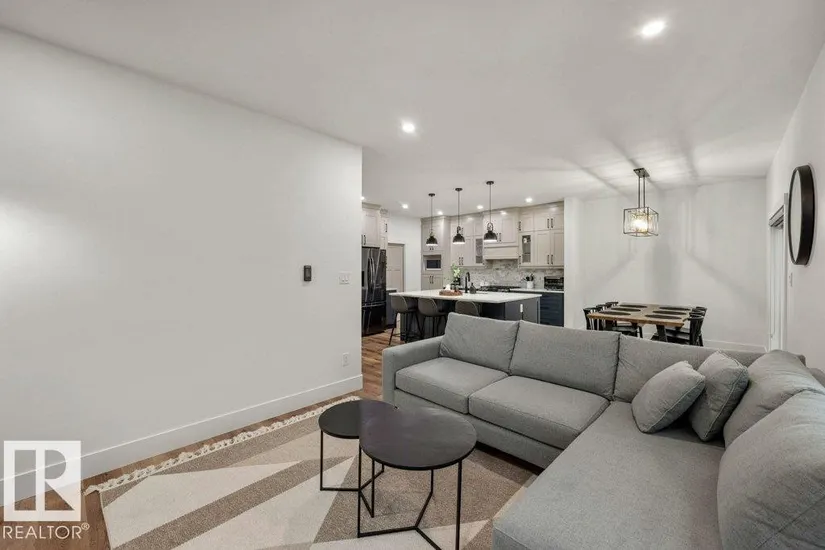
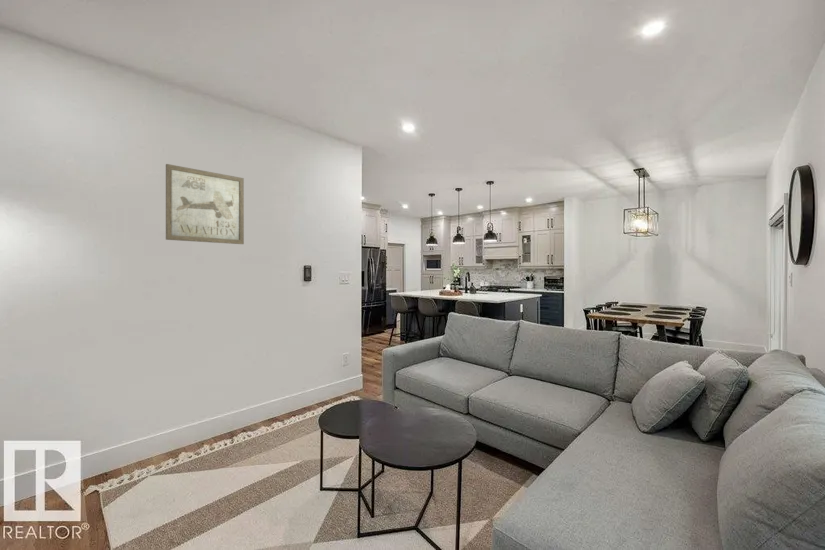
+ wall art (207, 206)
